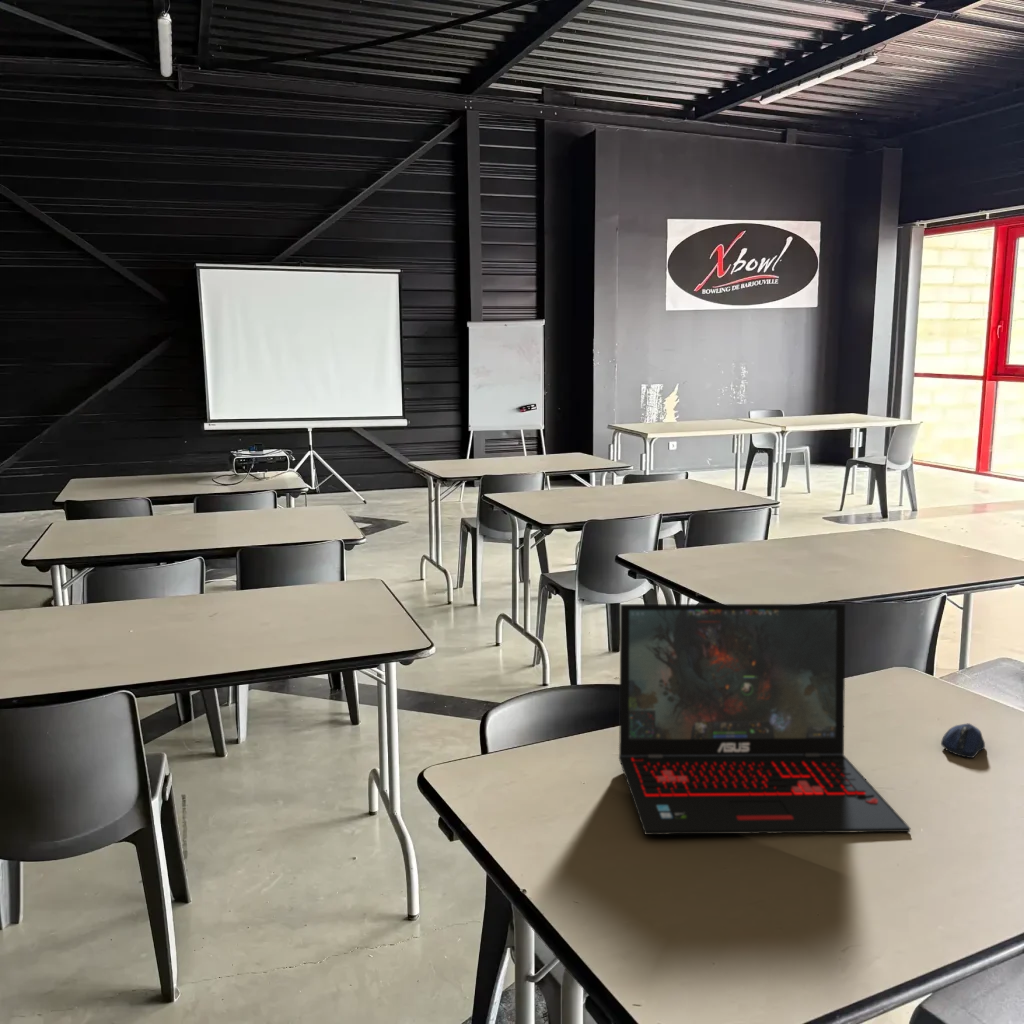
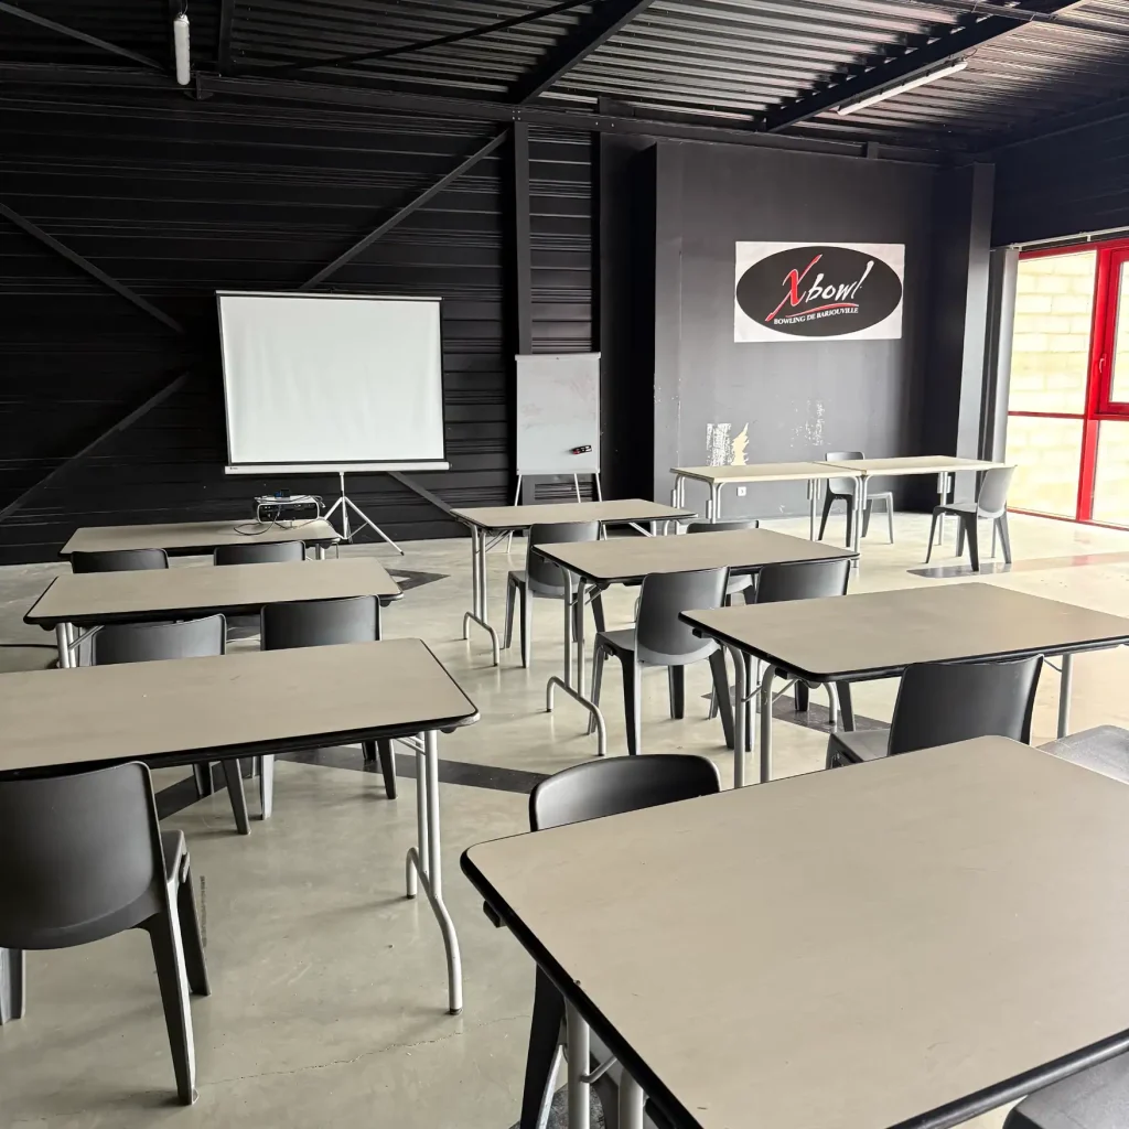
- computer mouse (963, 735)
- laptop (753, 711)
